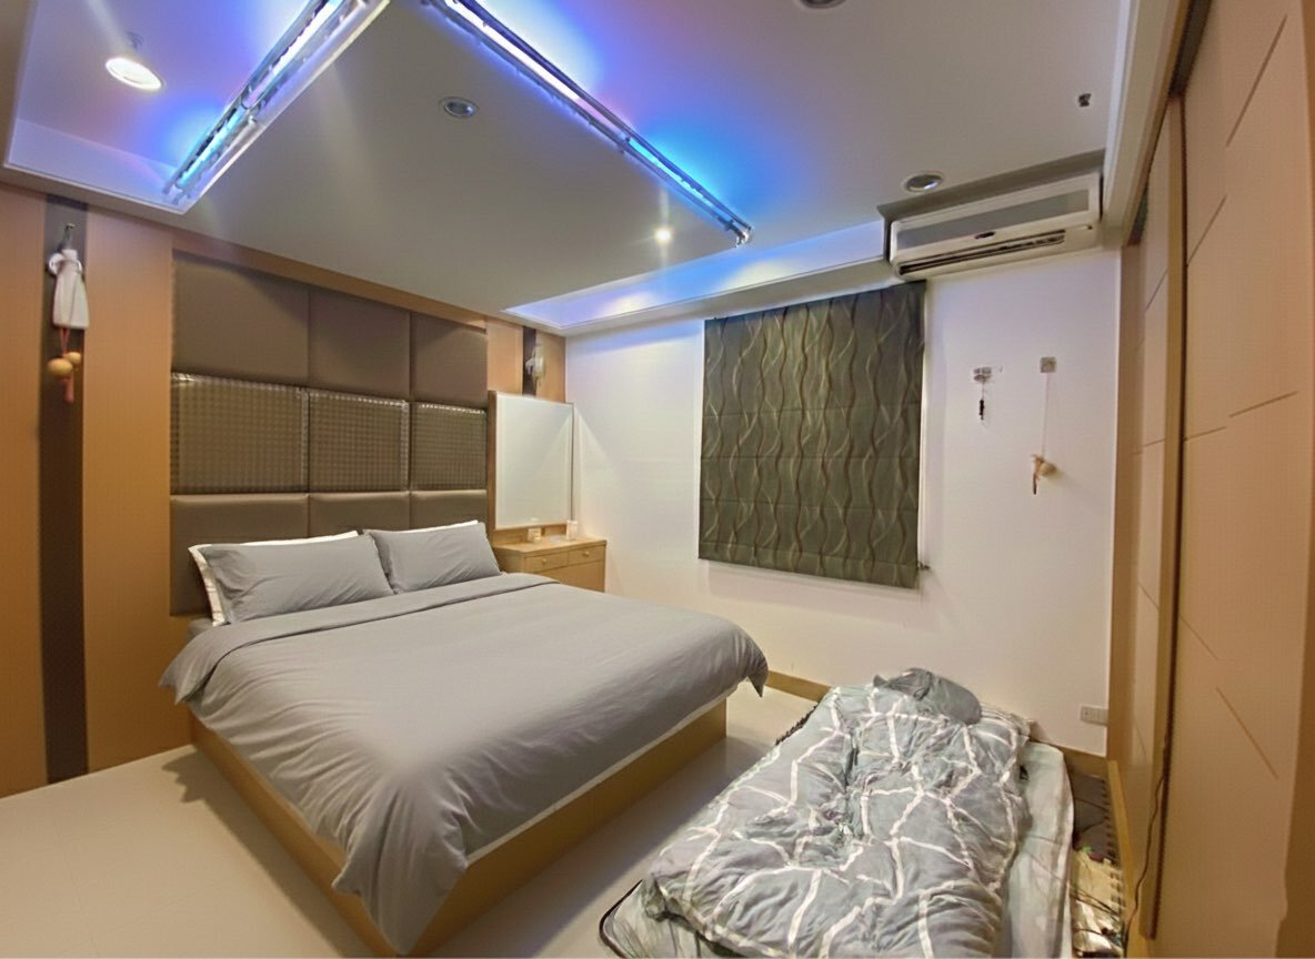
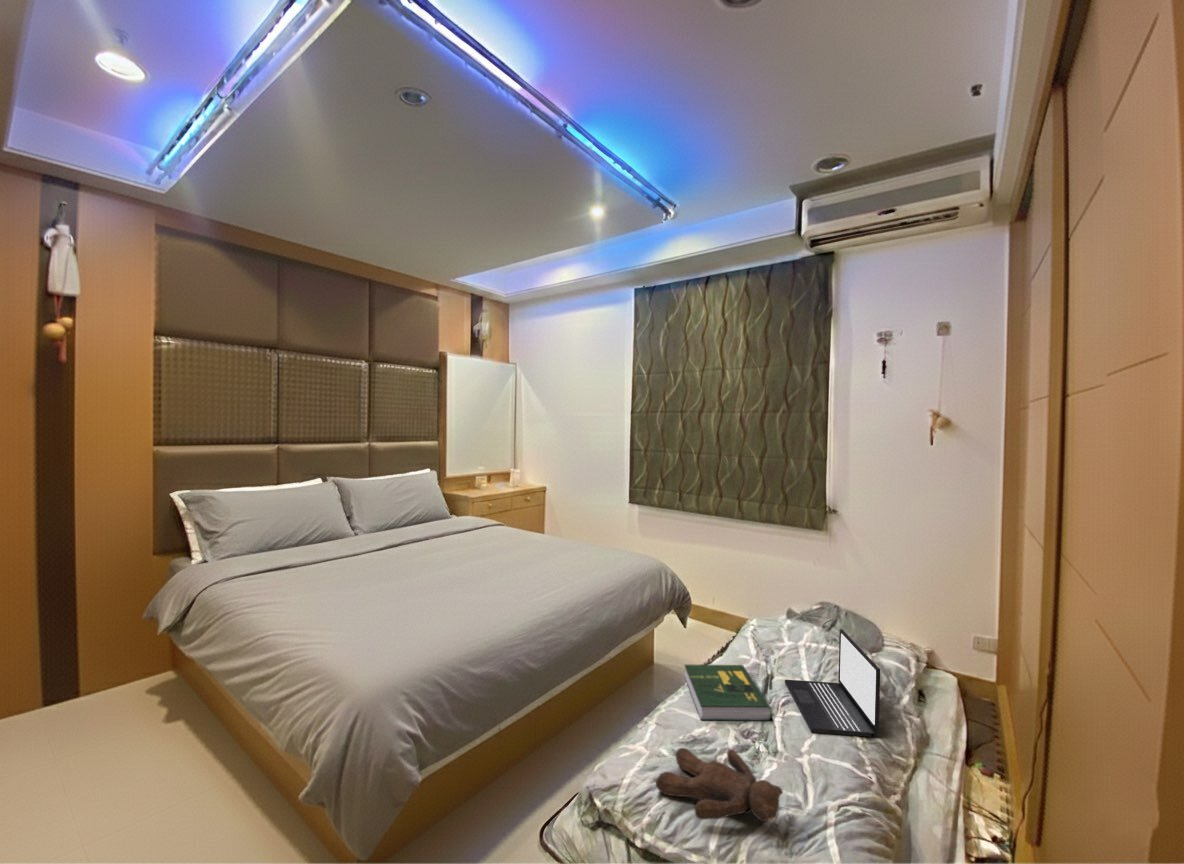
+ laptop (828, 682)
+ teddy bear (718, 783)
+ book (724, 690)
